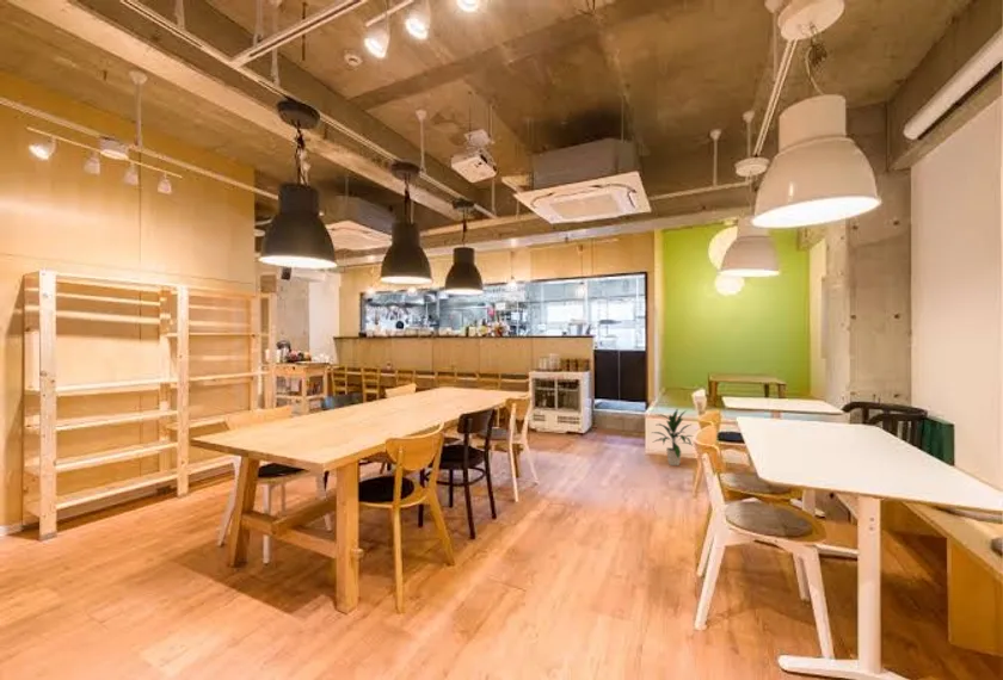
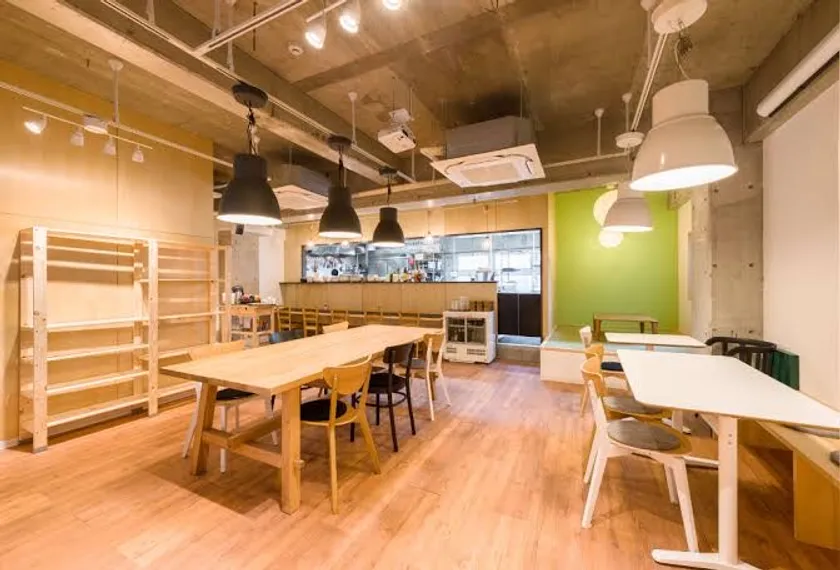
- indoor plant (672, 437)
